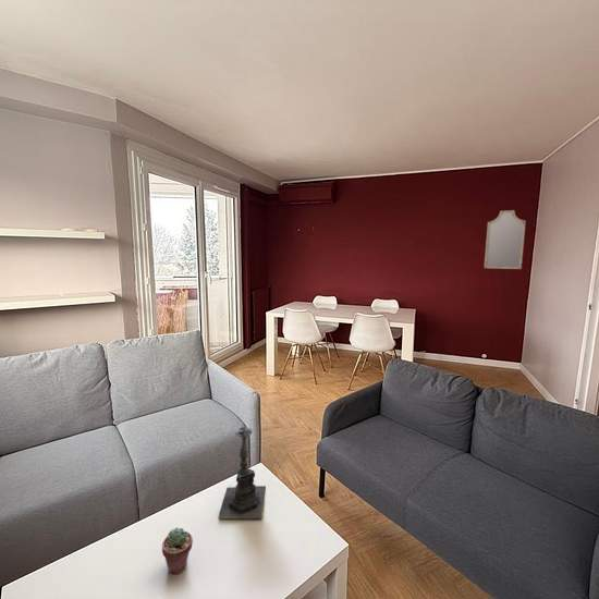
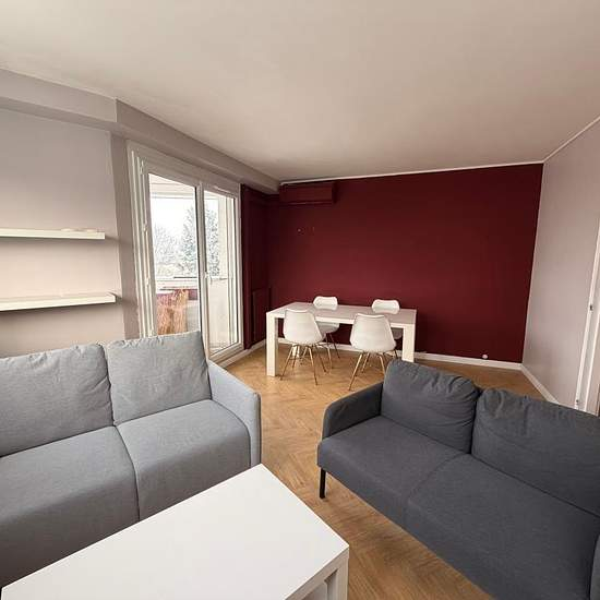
- home mirror (504, 240)
- potted succulent (176, 548)
- candle holder (243, 461)
